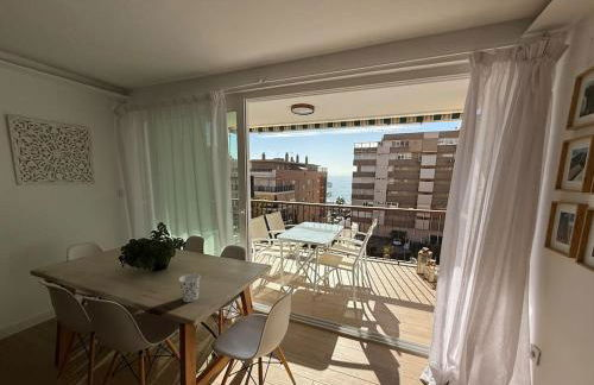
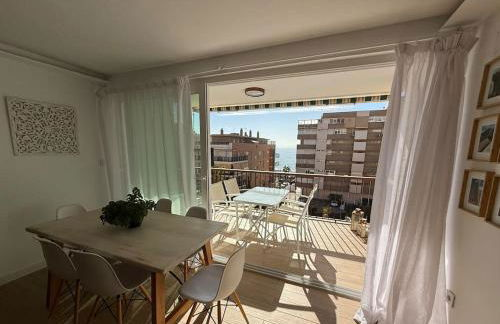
- cup (190, 288)
